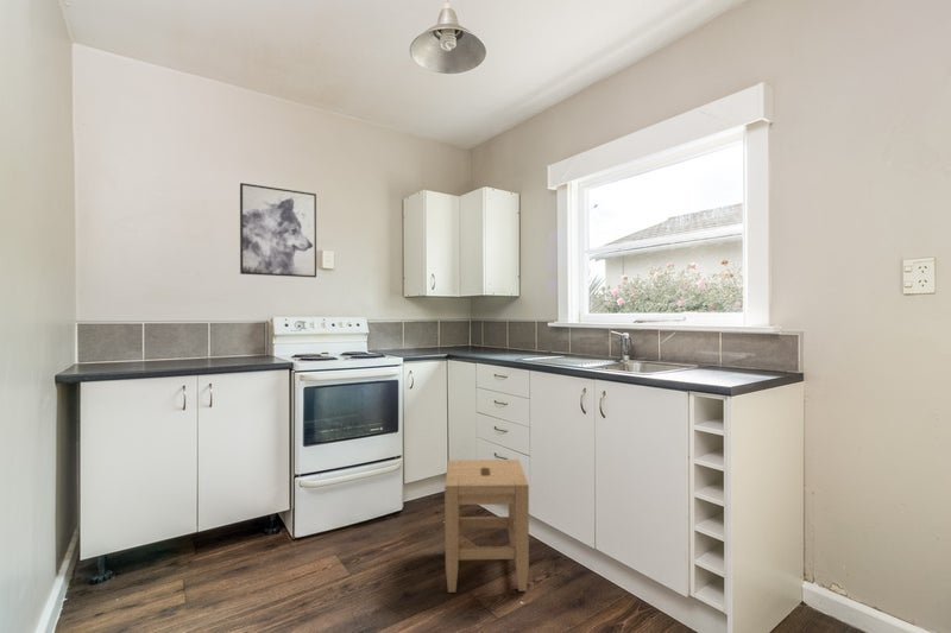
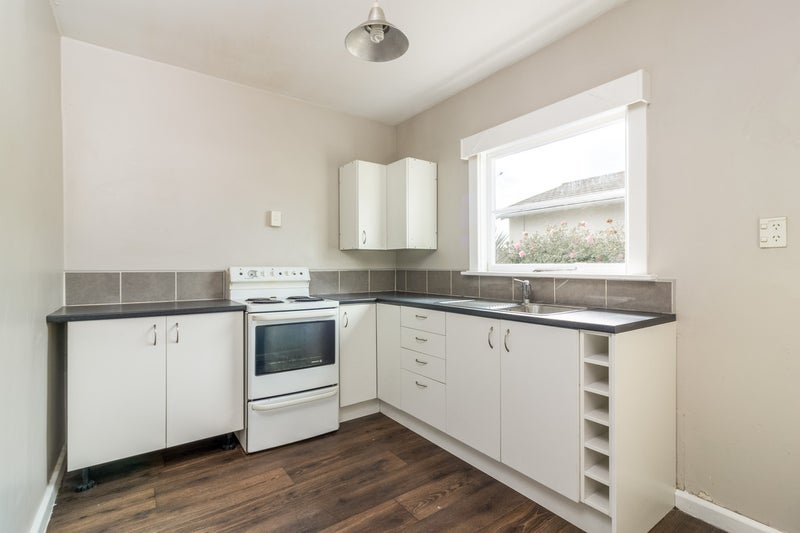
- wall art (279, 232)
- stool (485, 520)
